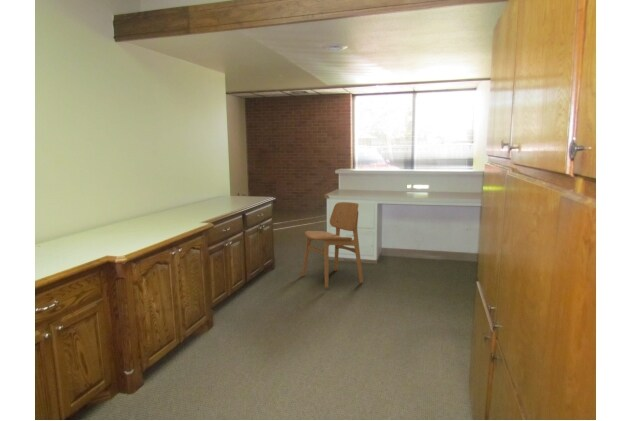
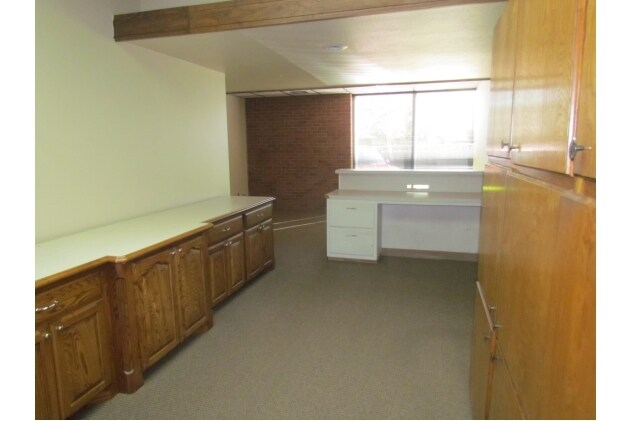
- dining chair (331, 241)
